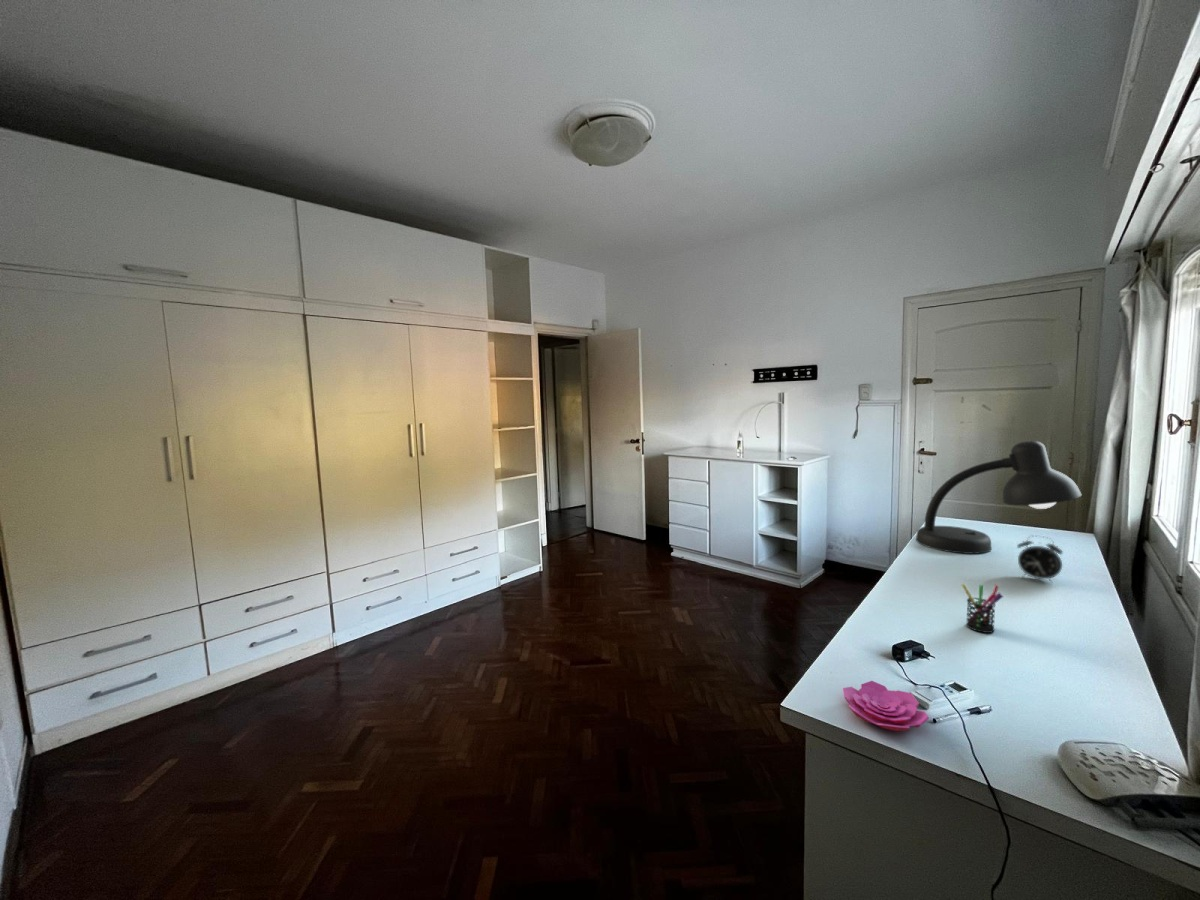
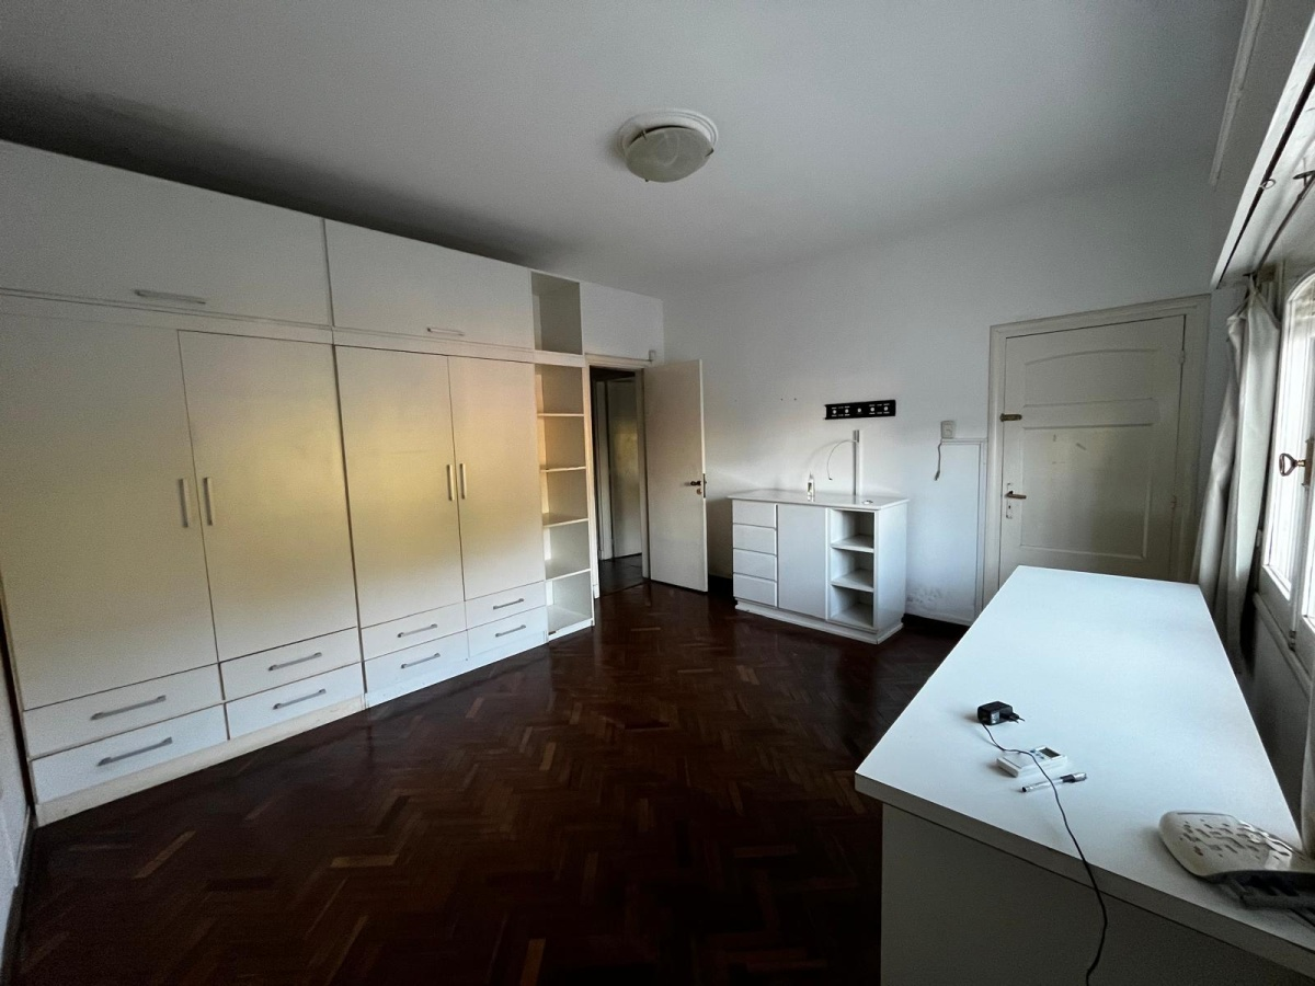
- alarm clock (1038, 558)
- flower (883, 707)
- desk lamp (1003, 495)
- pen holder (982, 604)
